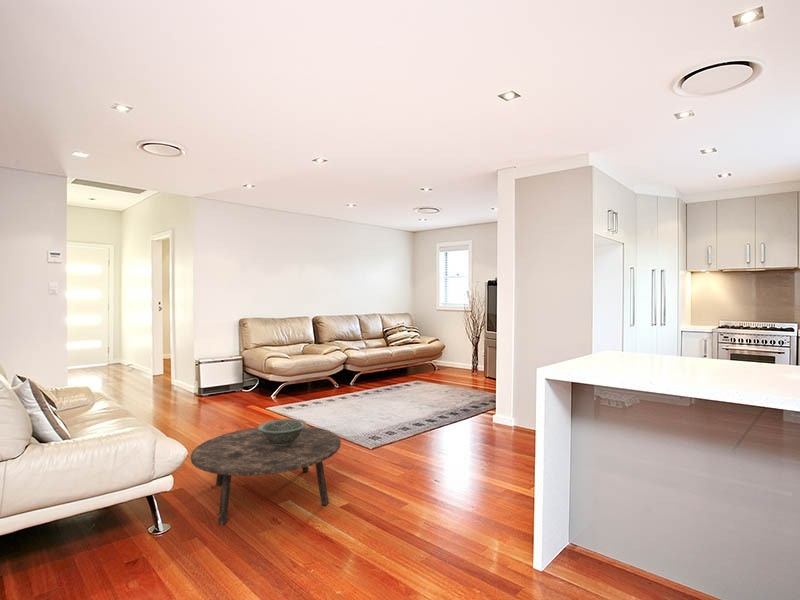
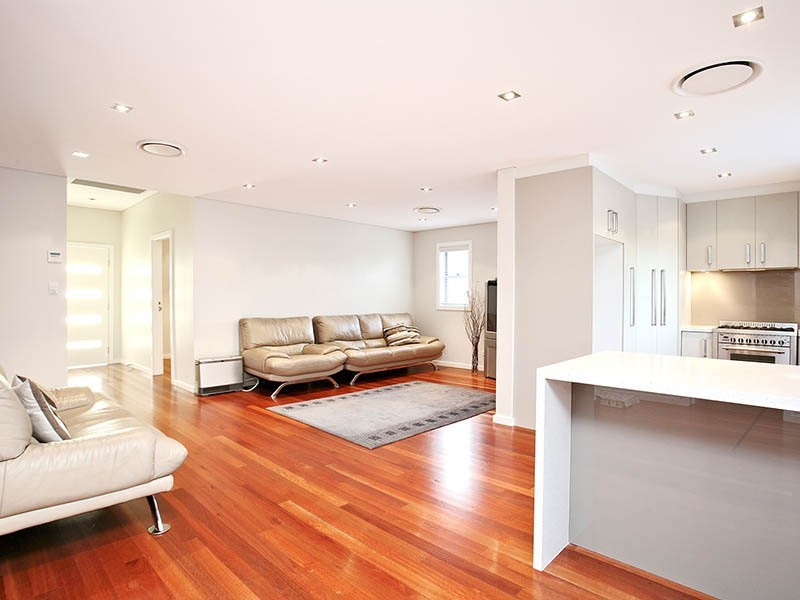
- decorative bowl (282, 433)
- coffee table (269, 469)
